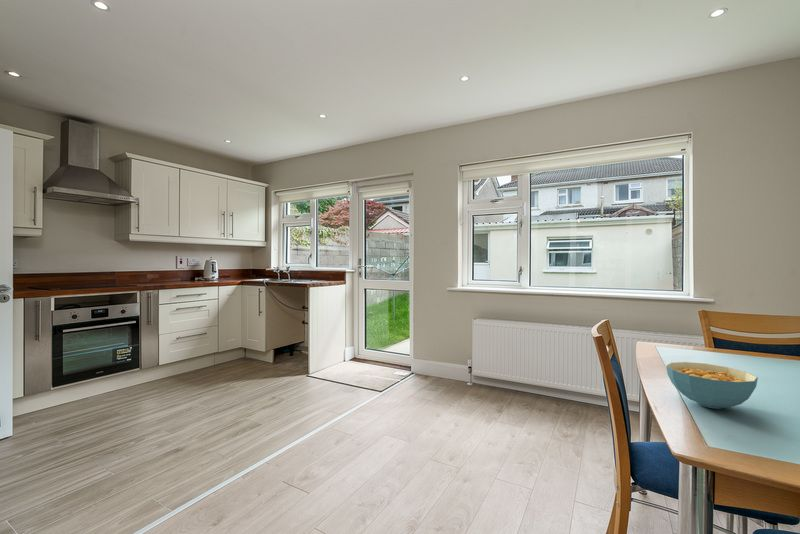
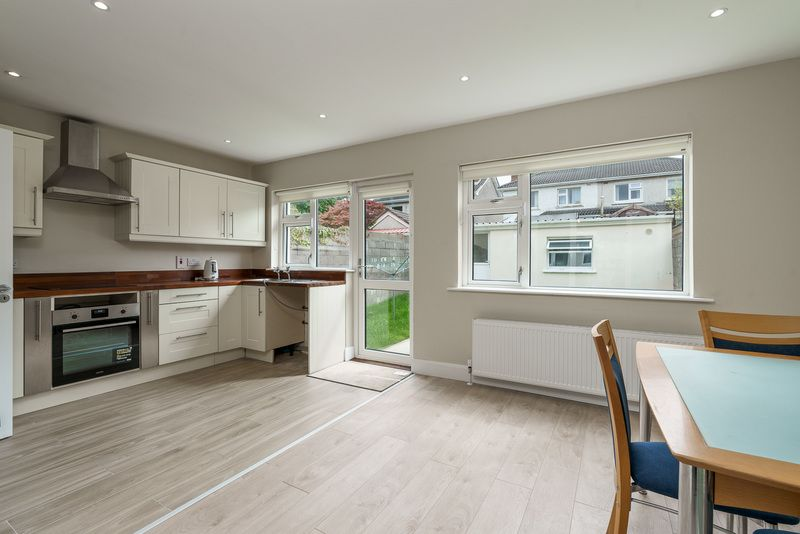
- cereal bowl (709, 387)
